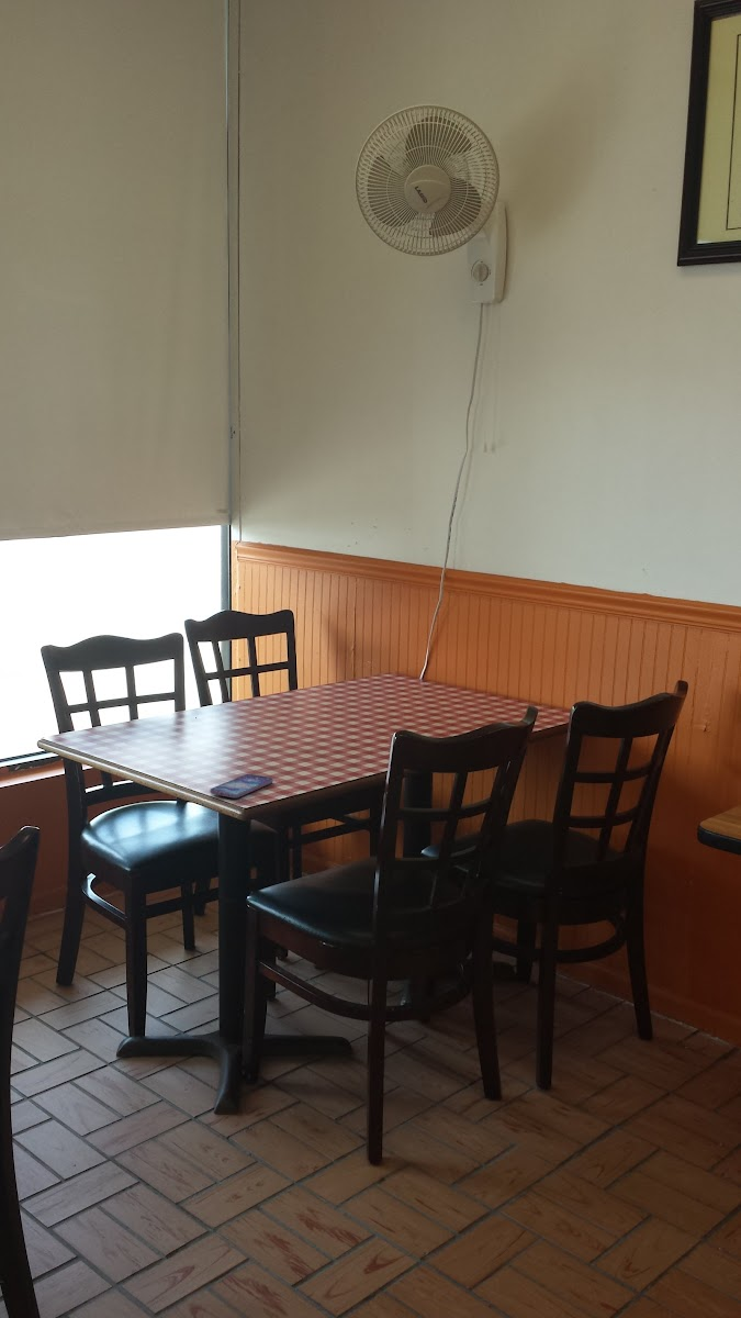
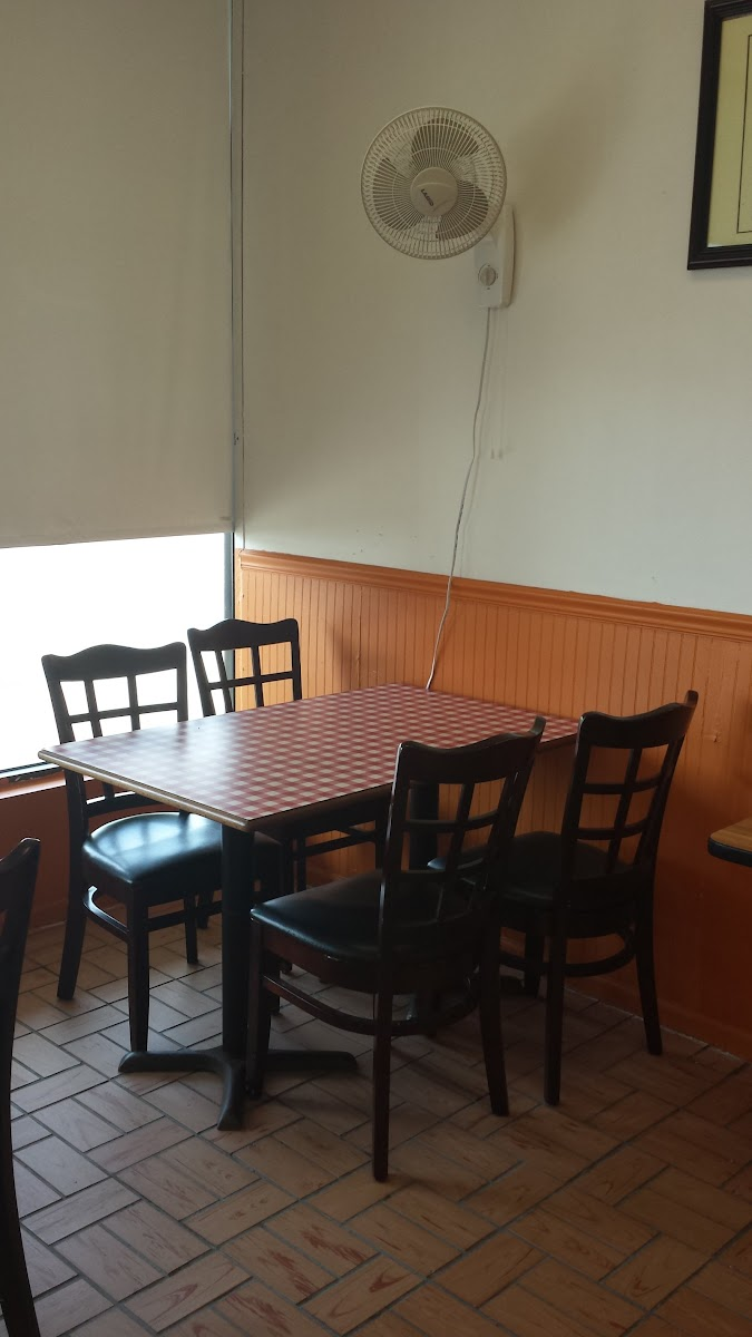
- smartphone (242, 785)
